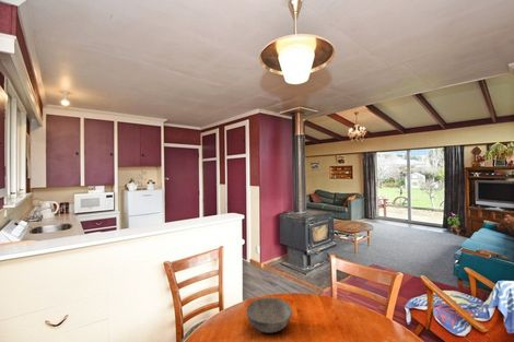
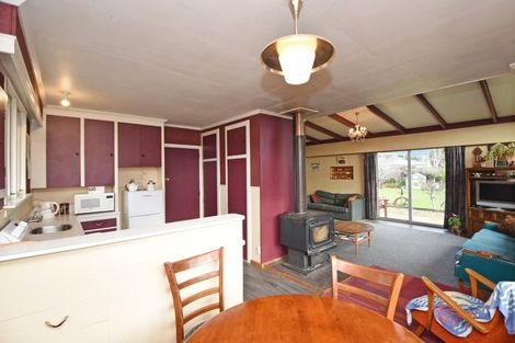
- bowl (269, 317)
